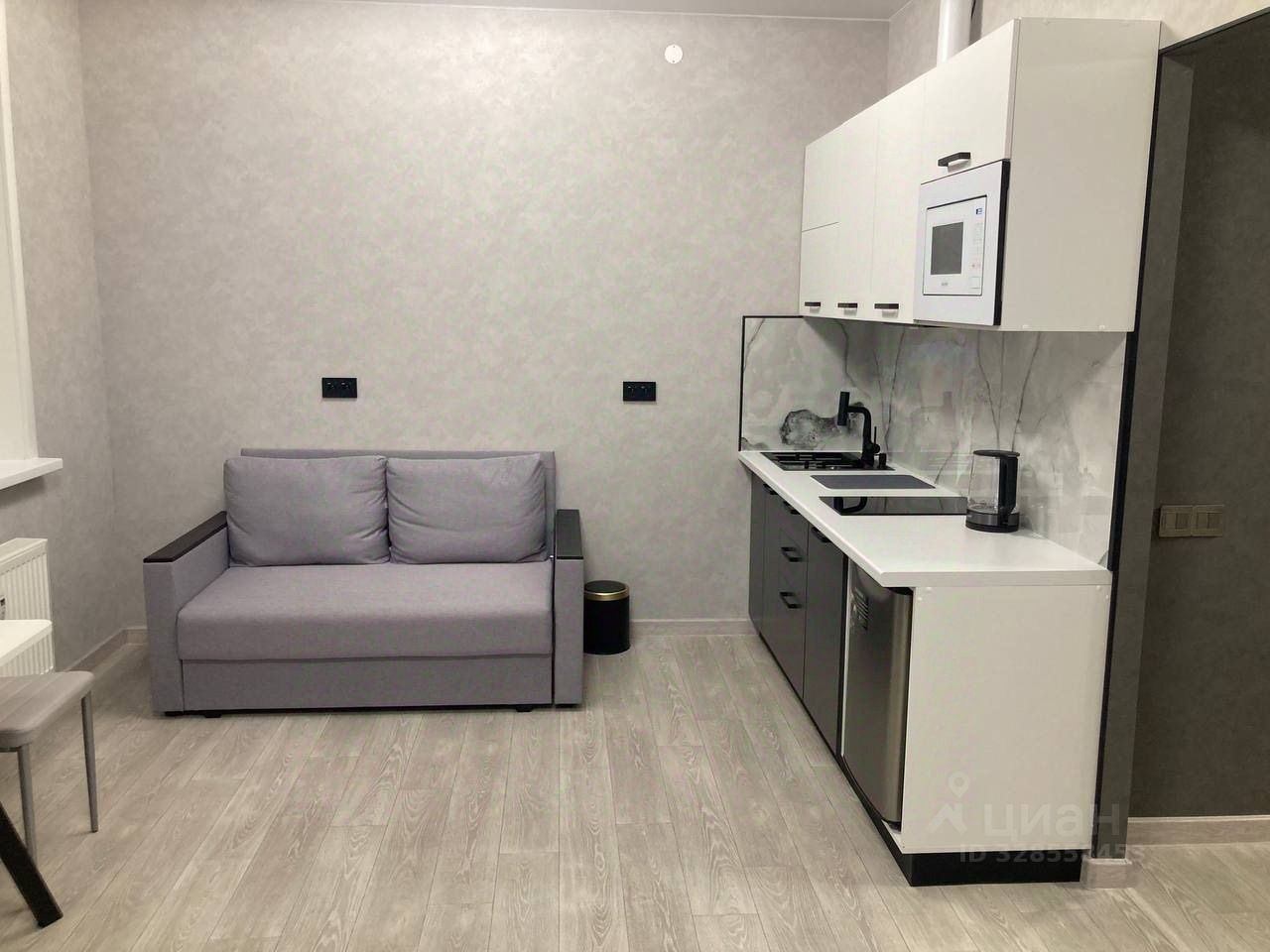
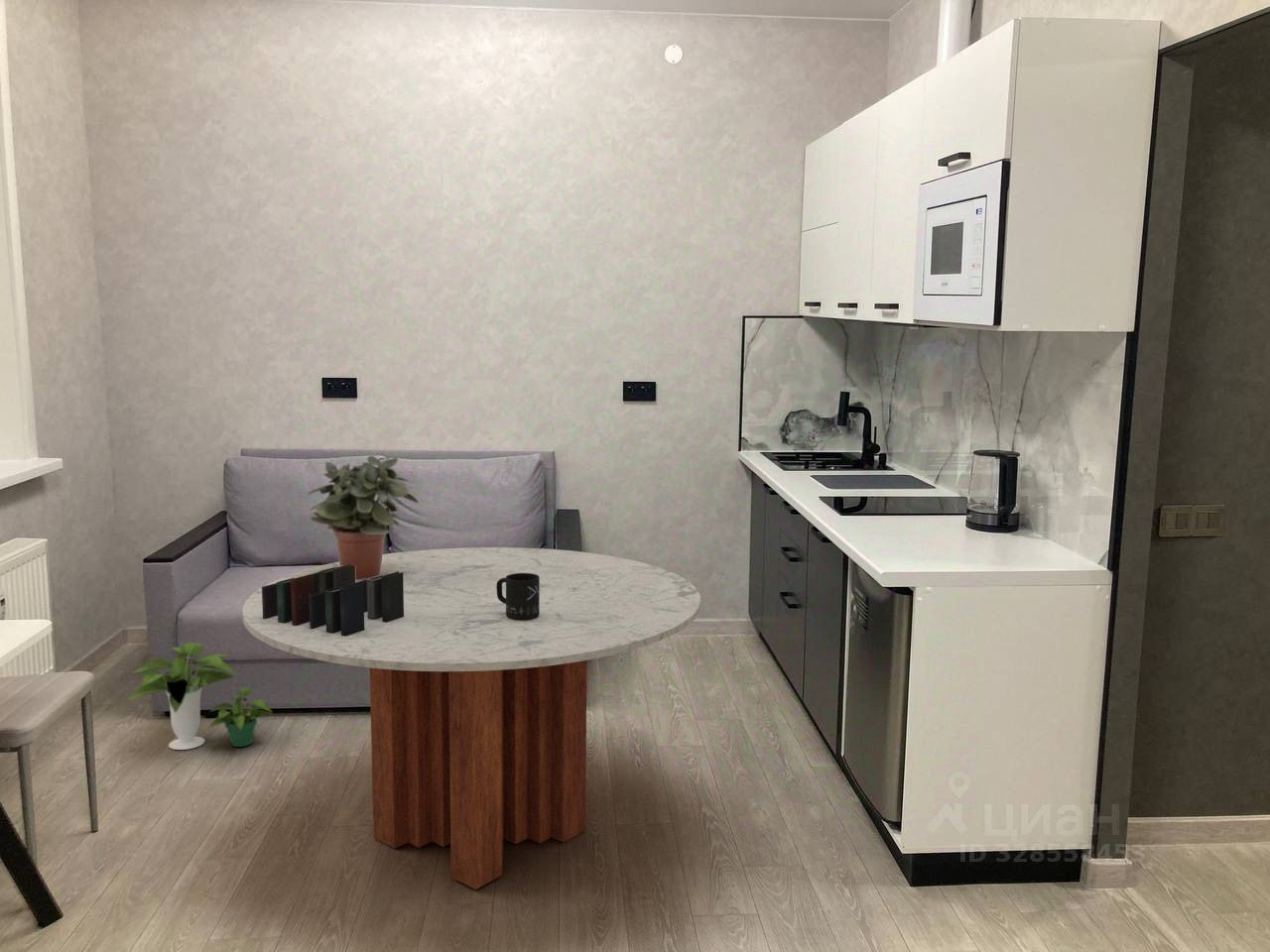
+ potted plant (199, 697)
+ book (332, 594)
+ potted plant (360, 515)
+ mug (516, 594)
+ coffee table (479, 715)
